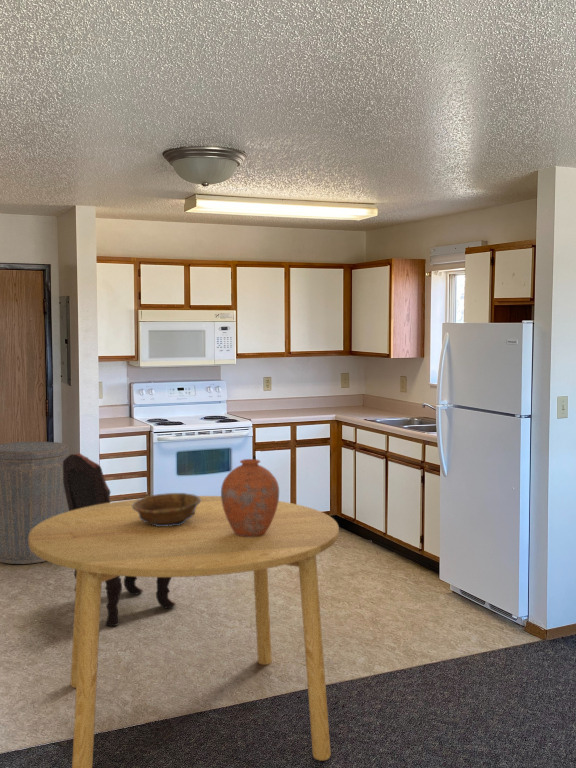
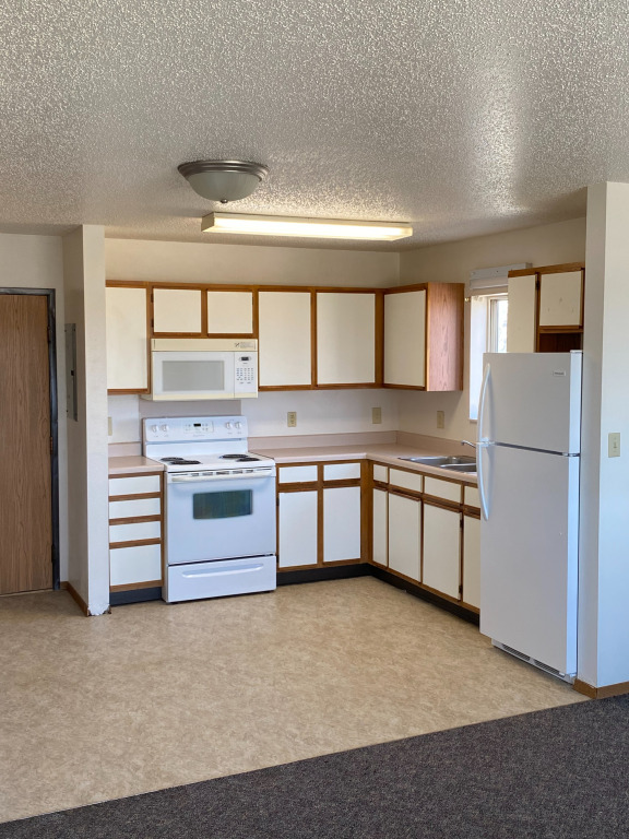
- trash can (28, 500)
- dining table (188, 576)
- decorative bowl (166, 509)
- vase (250, 496)
- dining chair (109, 502)
